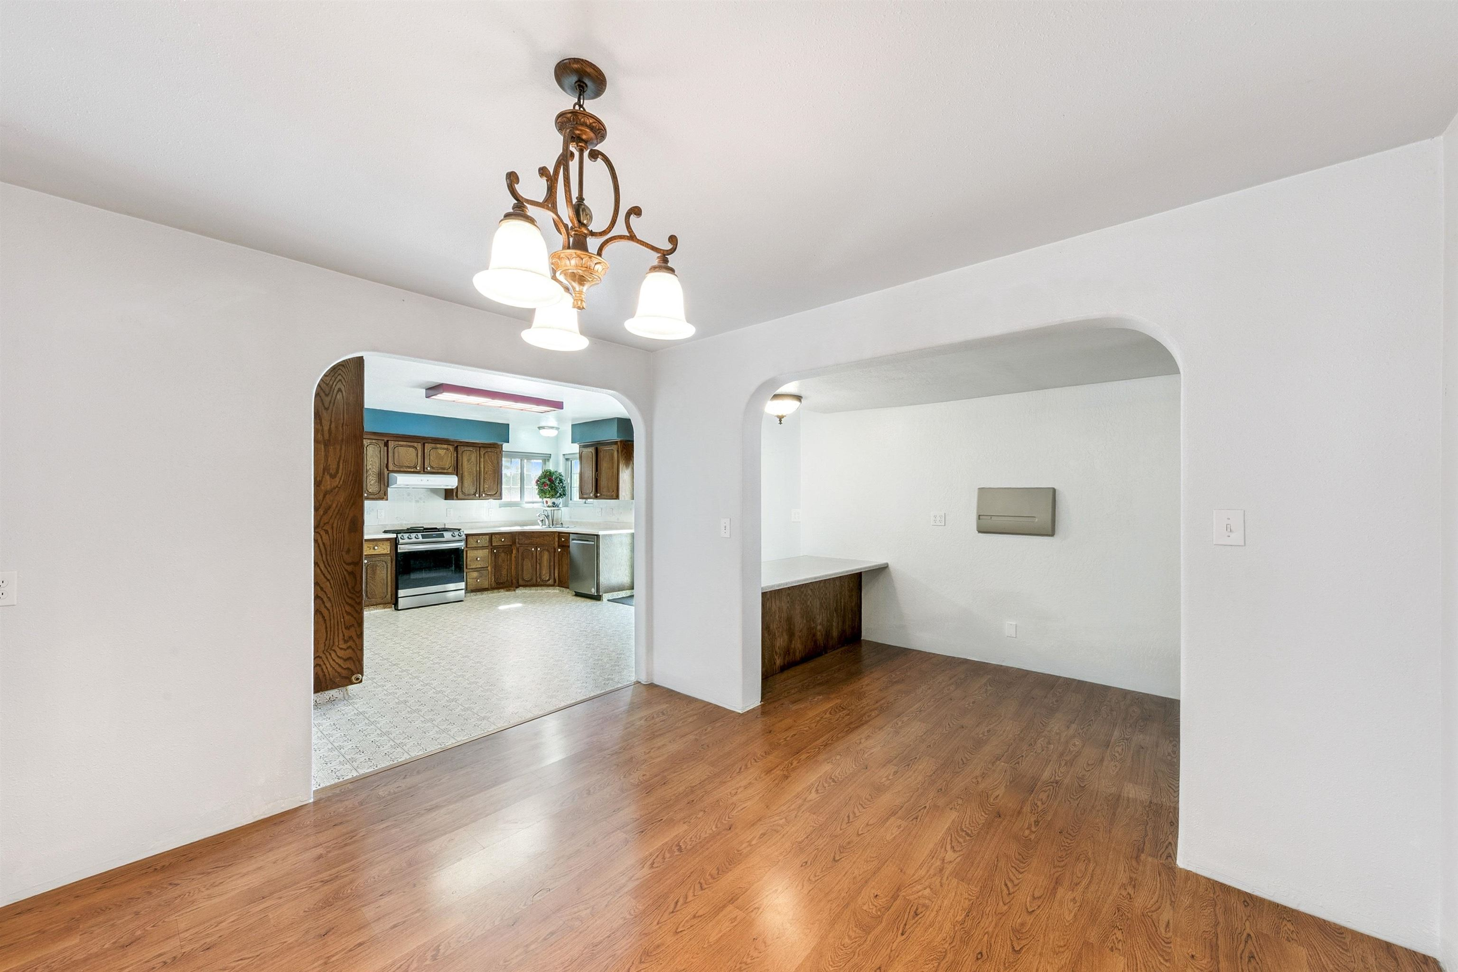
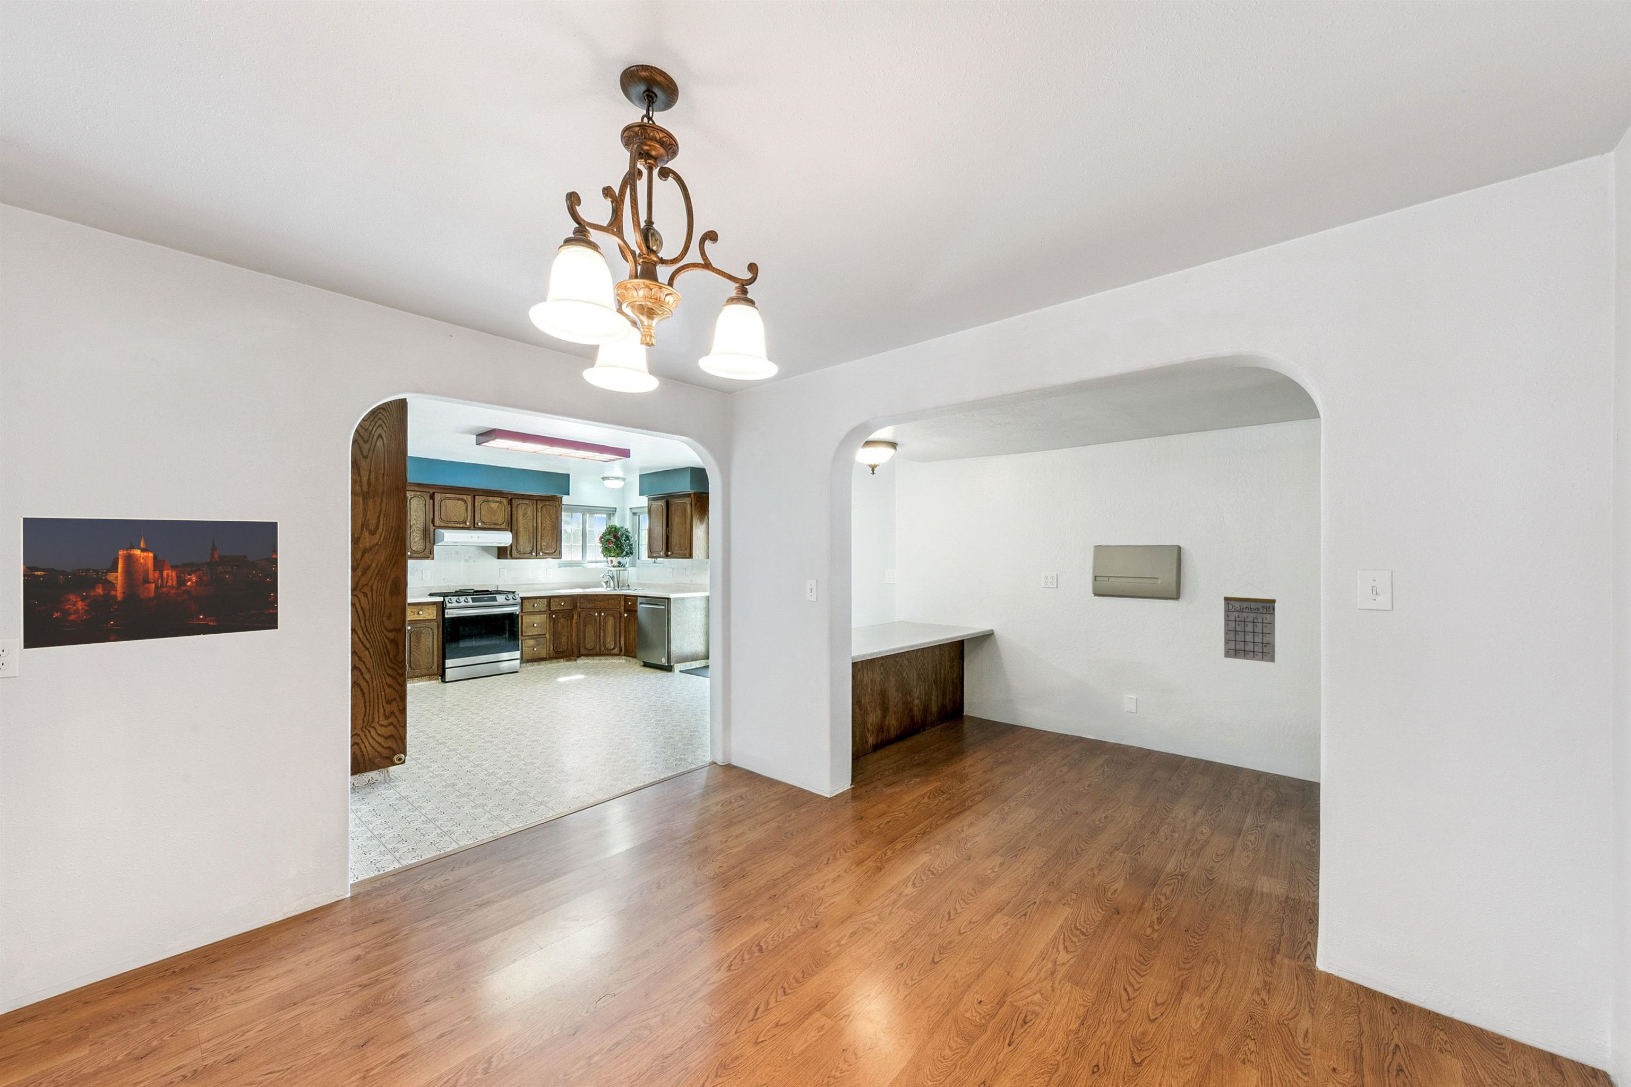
+ calendar (1249, 621)
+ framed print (163, 579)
